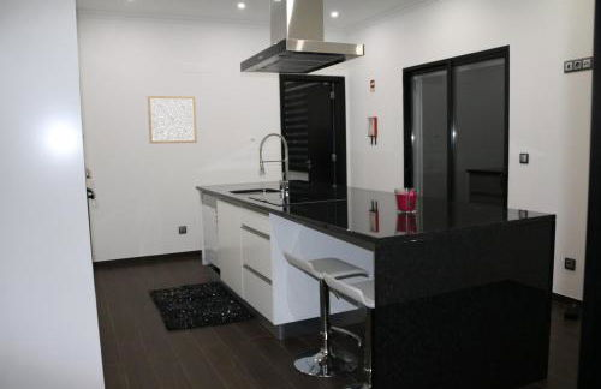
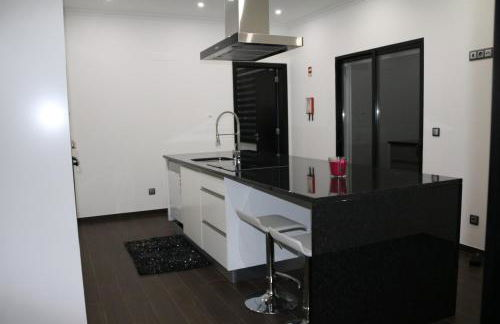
- wall art (171, 120)
